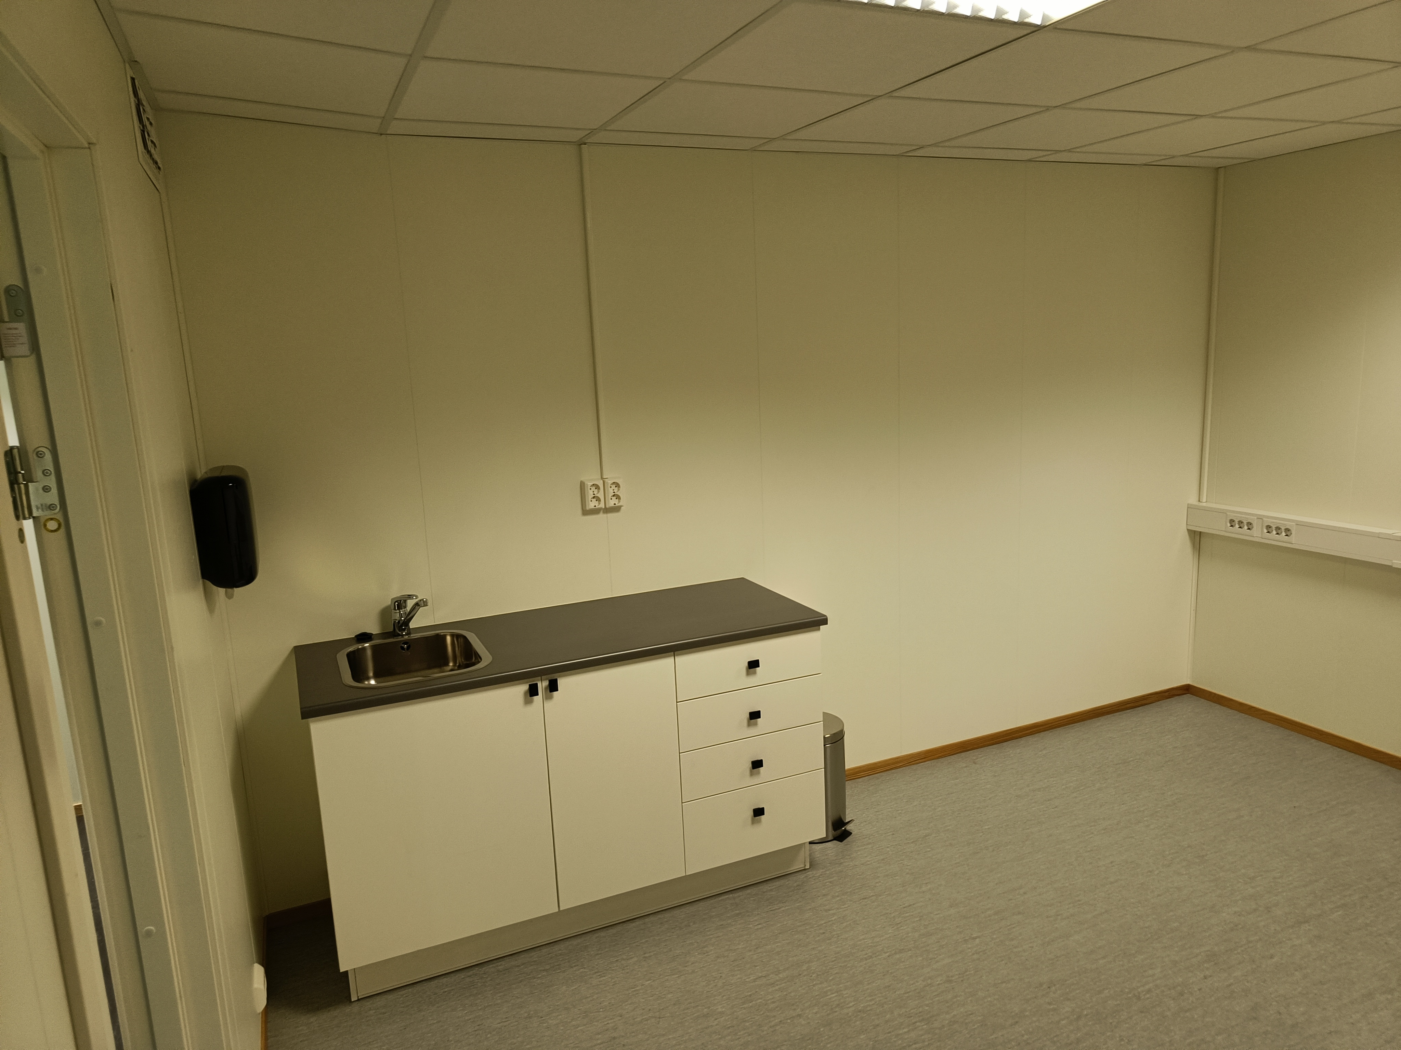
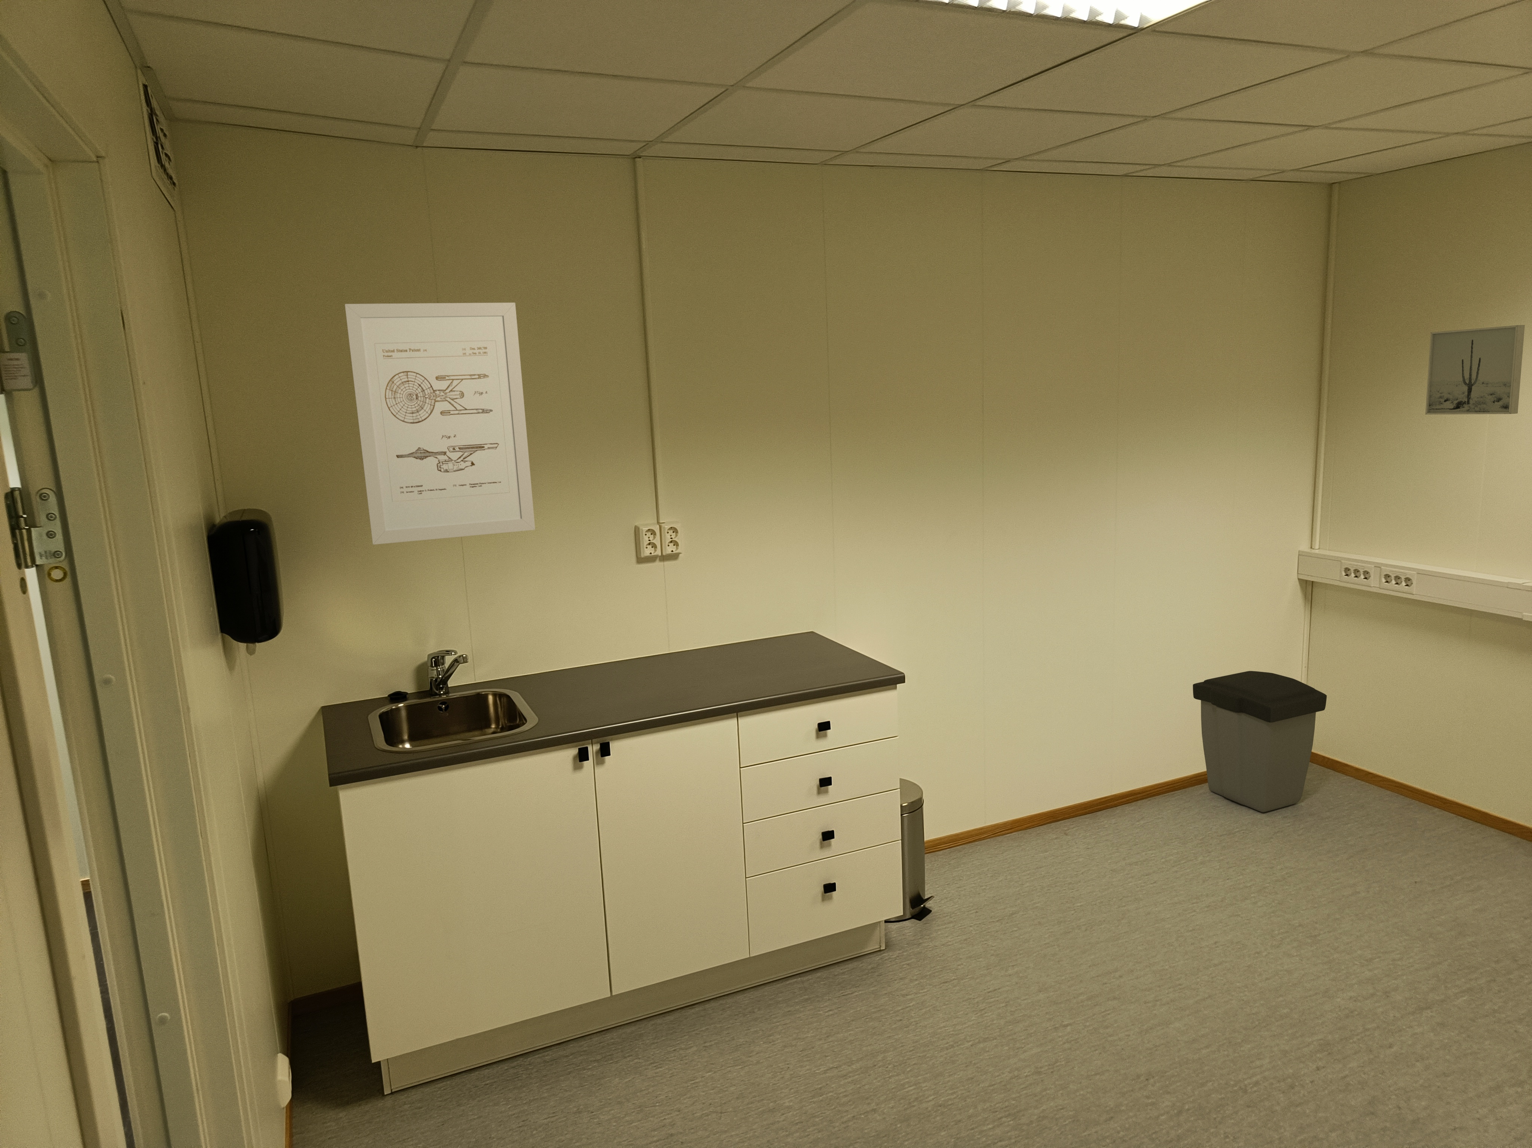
+ wall art (1473, 371)
+ trash can (1255, 739)
+ wall art (444, 422)
